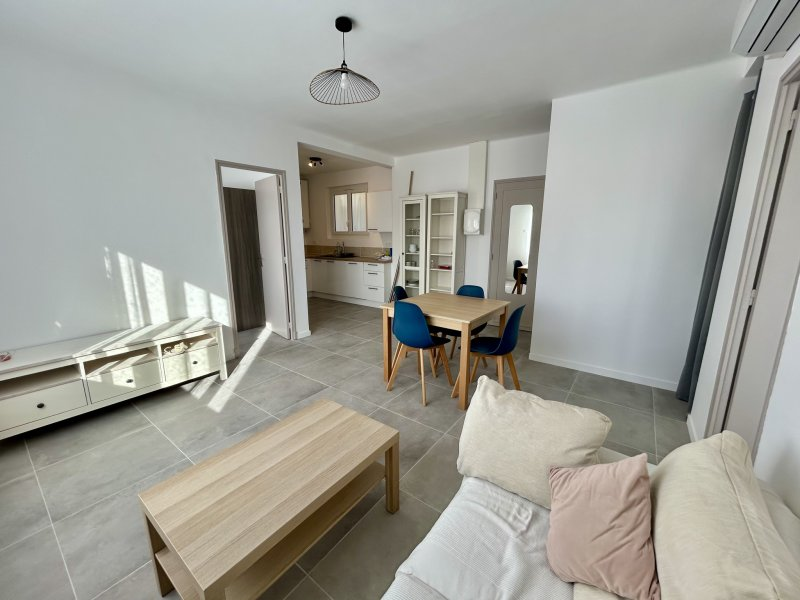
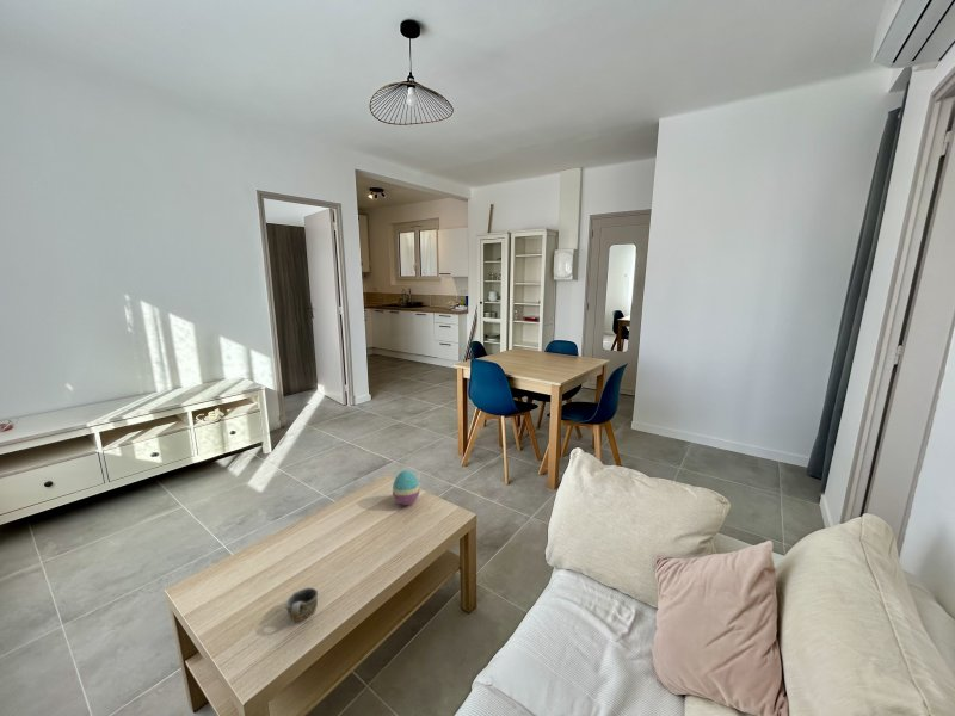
+ cup (300, 604)
+ decorative egg (406, 487)
